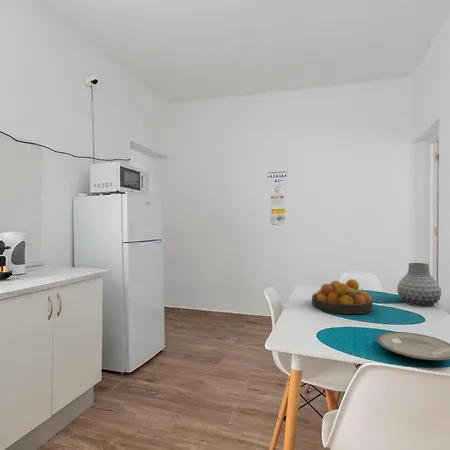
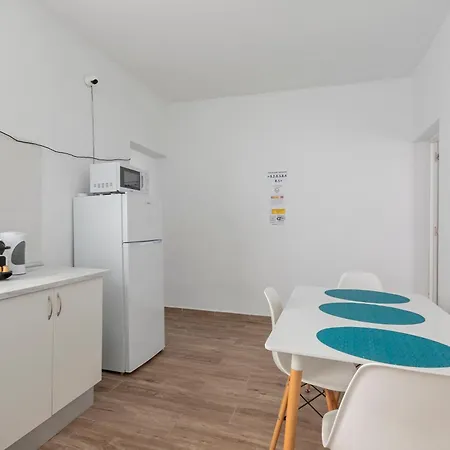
- fruit bowl (341, 293)
- plate (415, 348)
- vase (418, 283)
